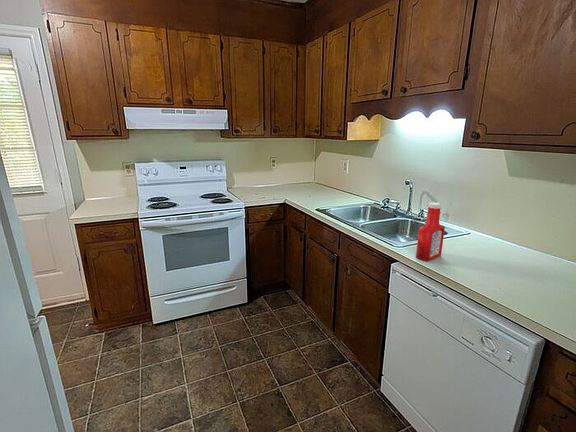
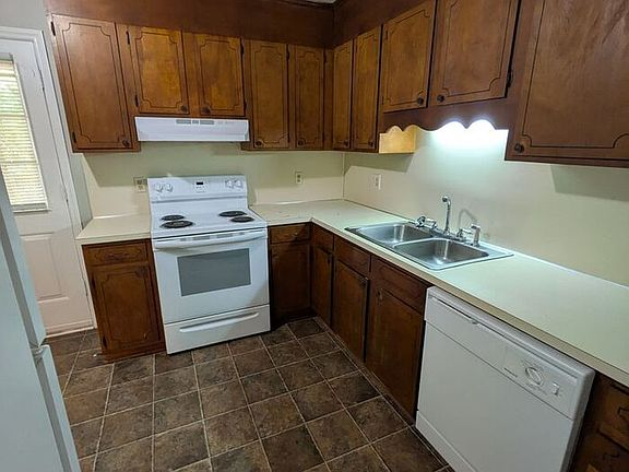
- soap bottle (431, 230)
